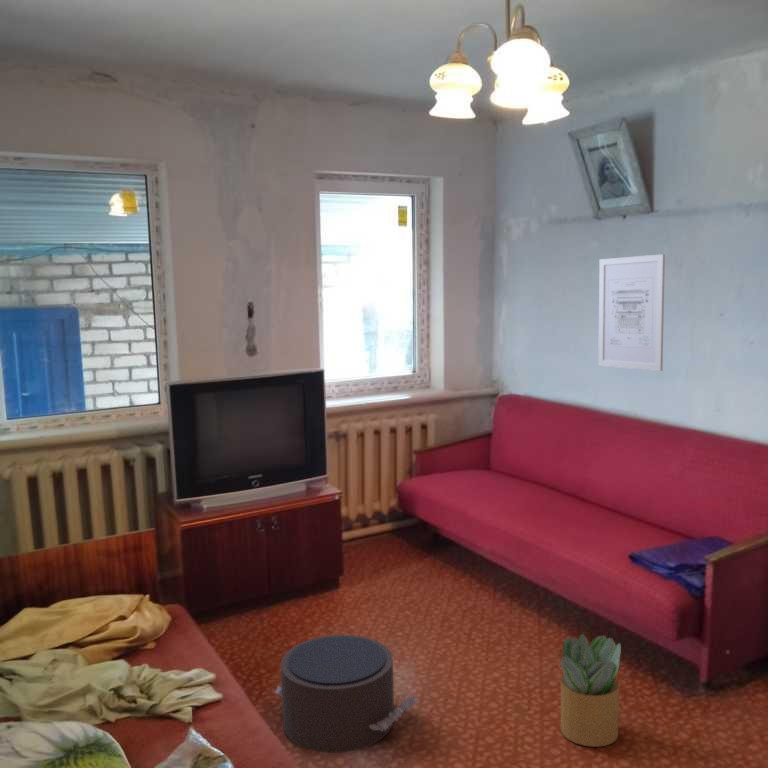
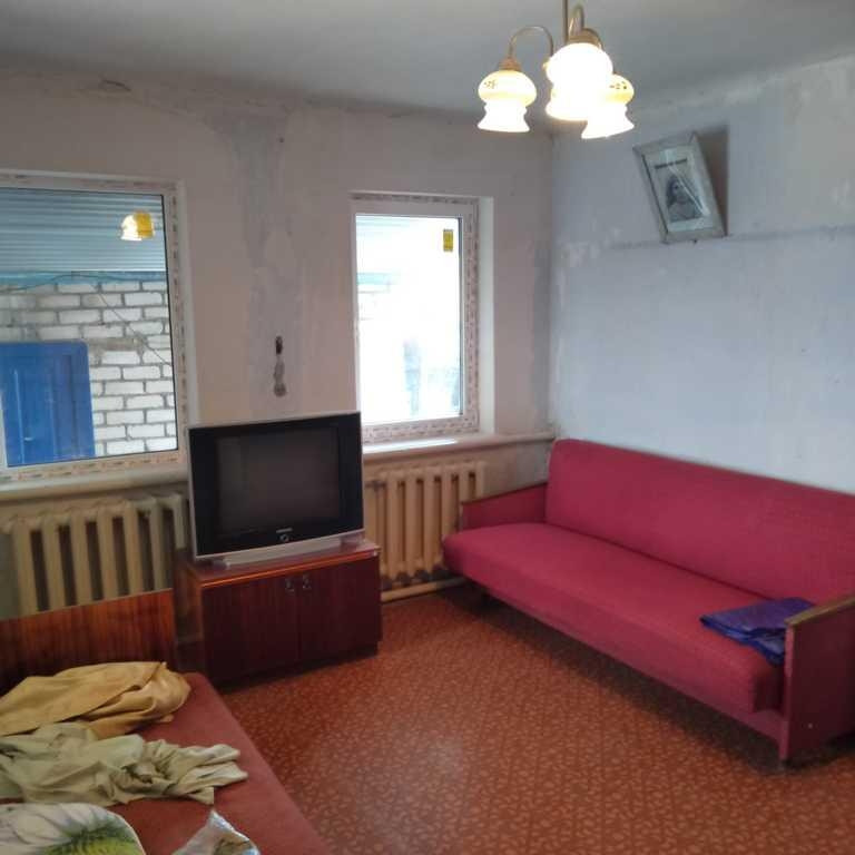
- wall art (629, 313)
- potted plant (584, 687)
- pouf (344, 685)
